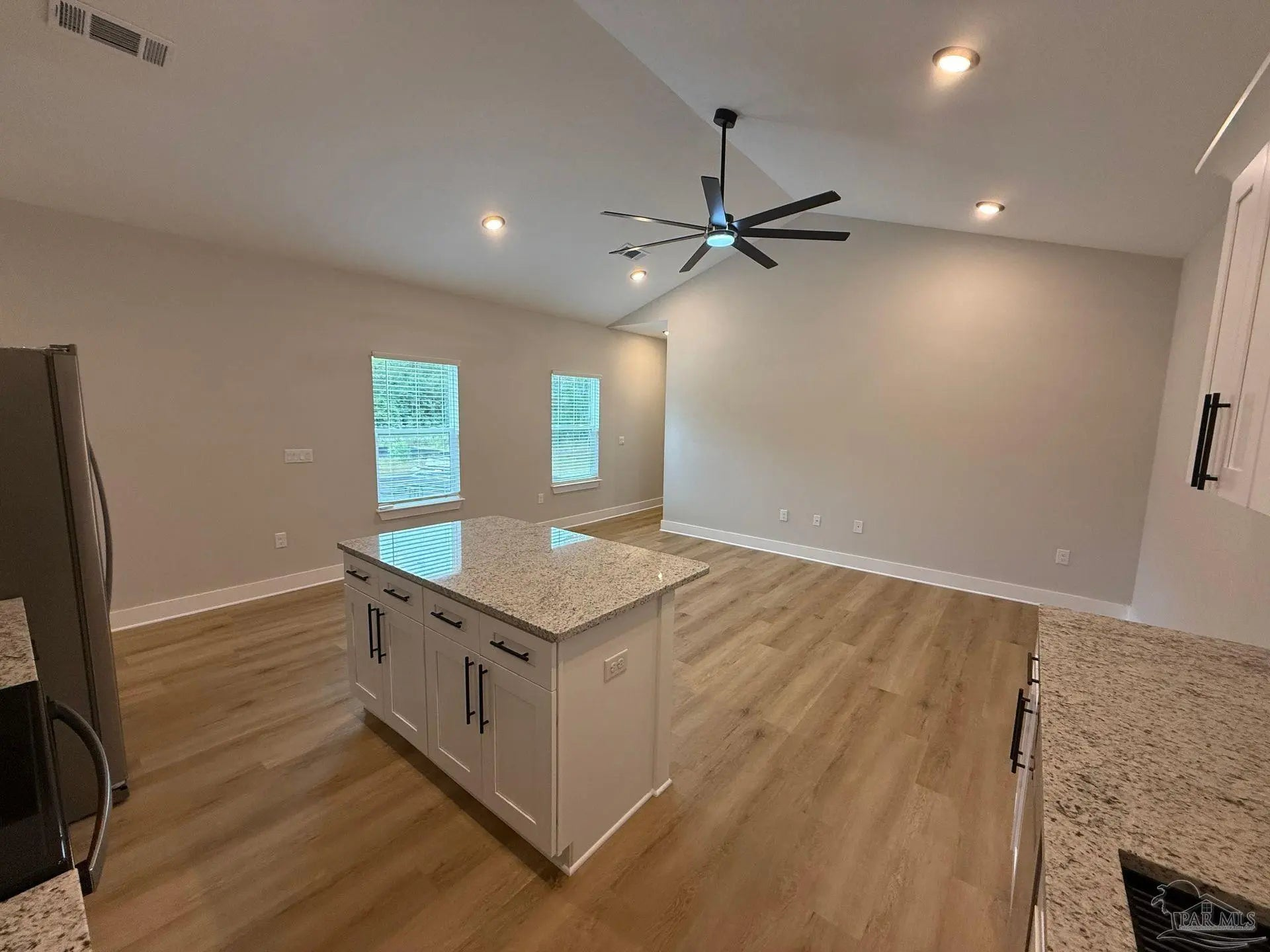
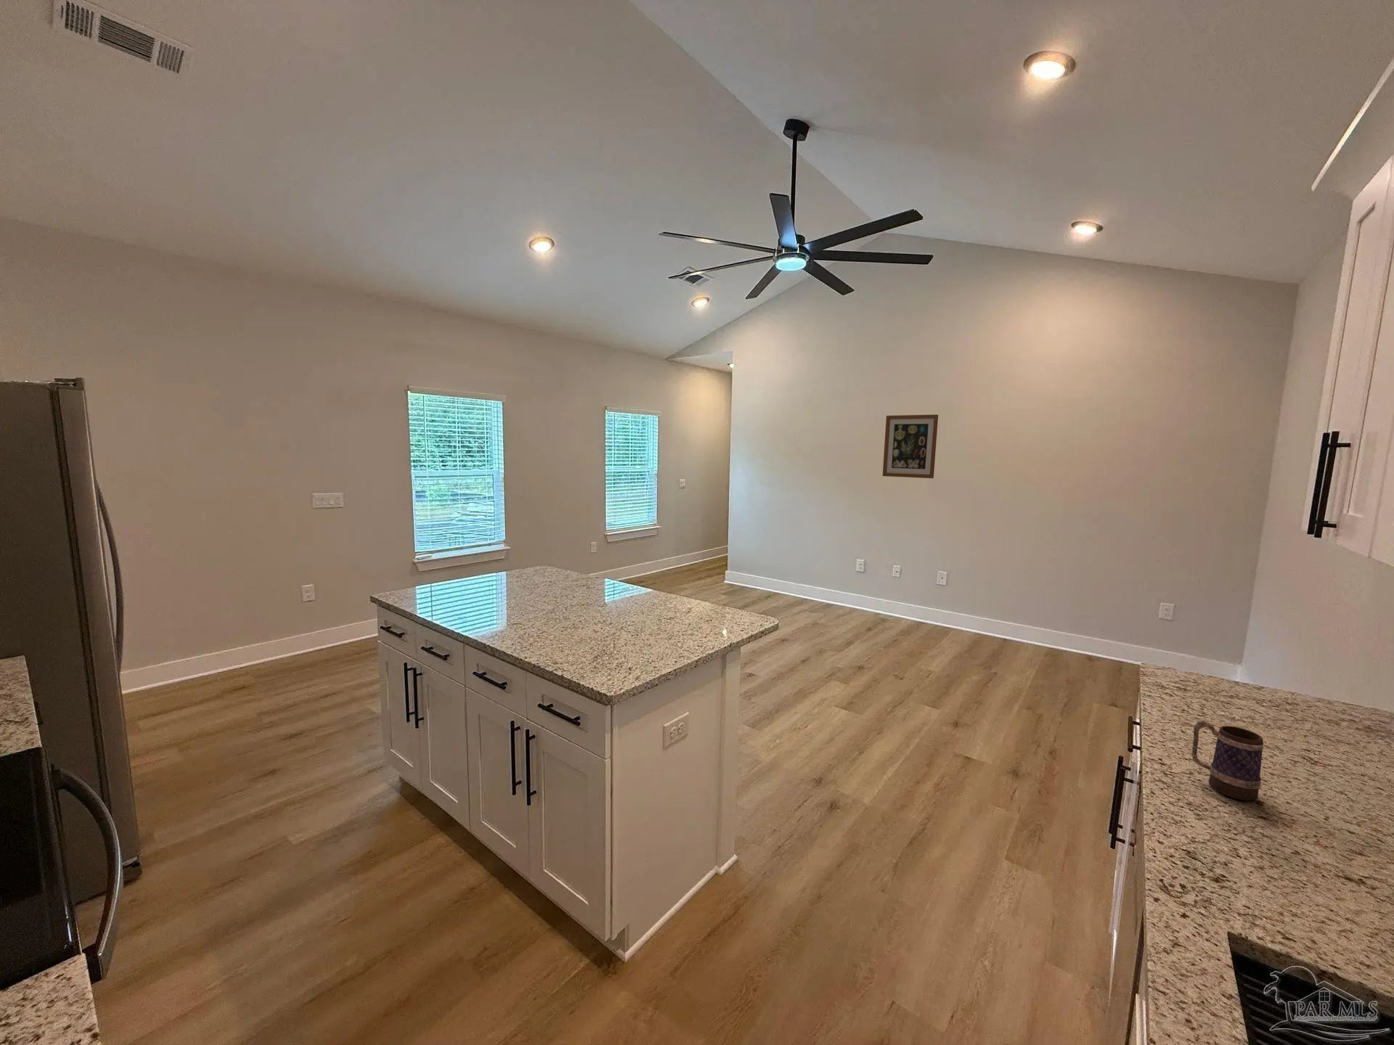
+ mug (1226, 757)
+ wall art (909, 447)
